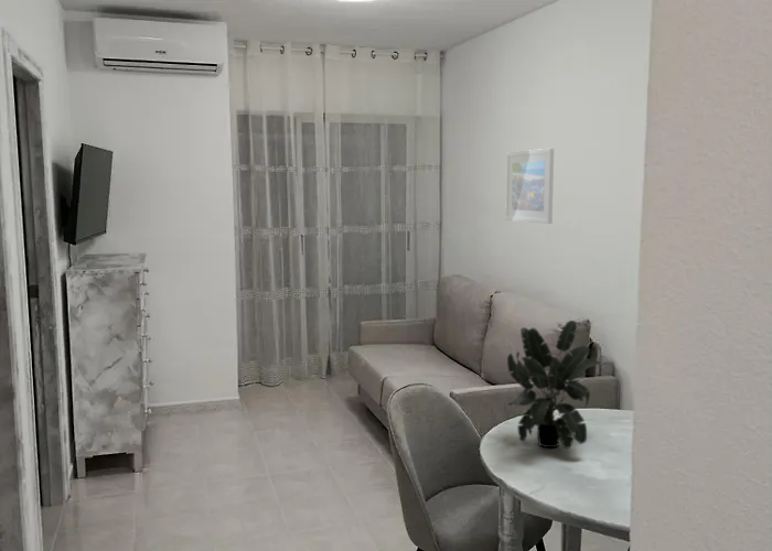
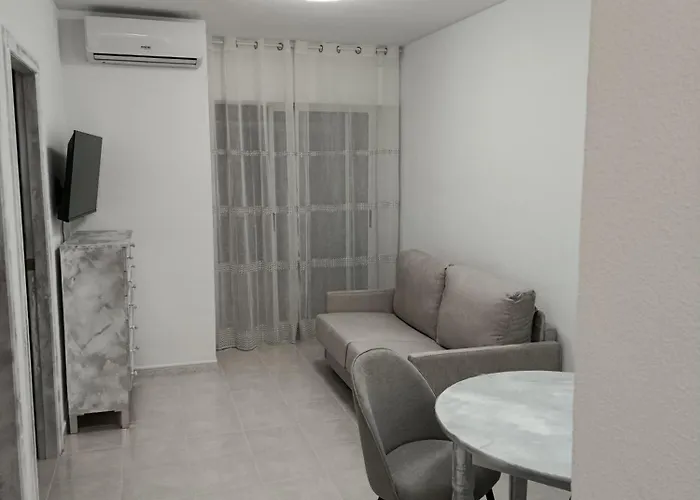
- potted plant (557, 385)
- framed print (527, 186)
